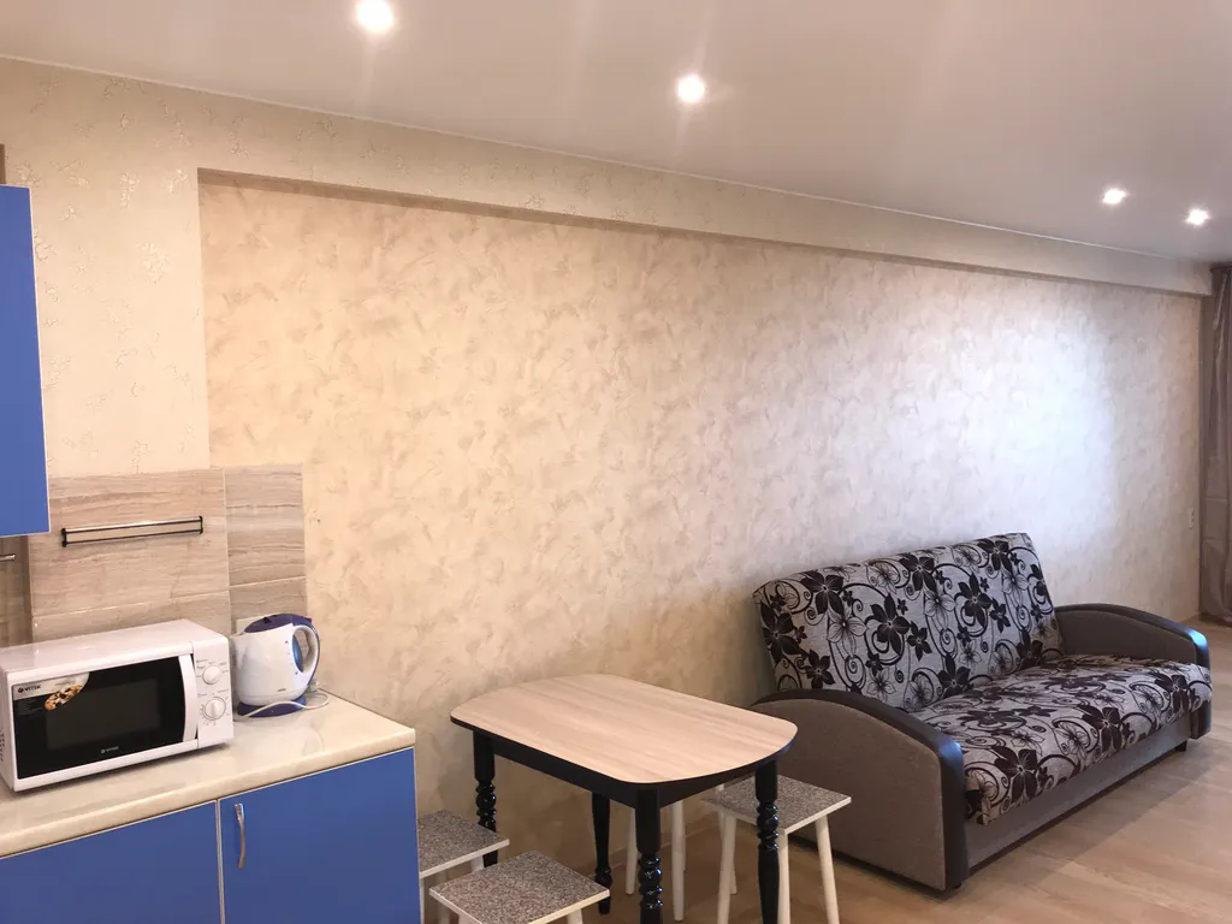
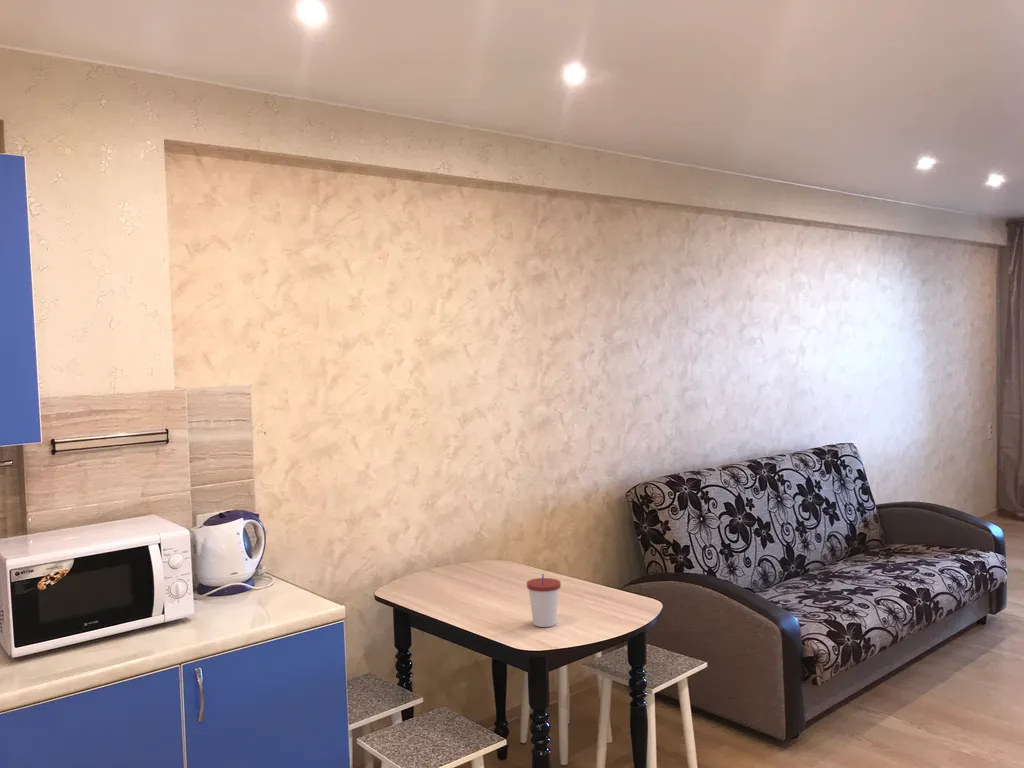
+ cup (543, 597)
